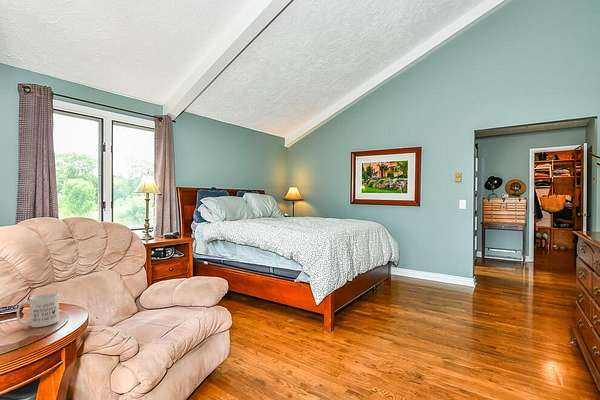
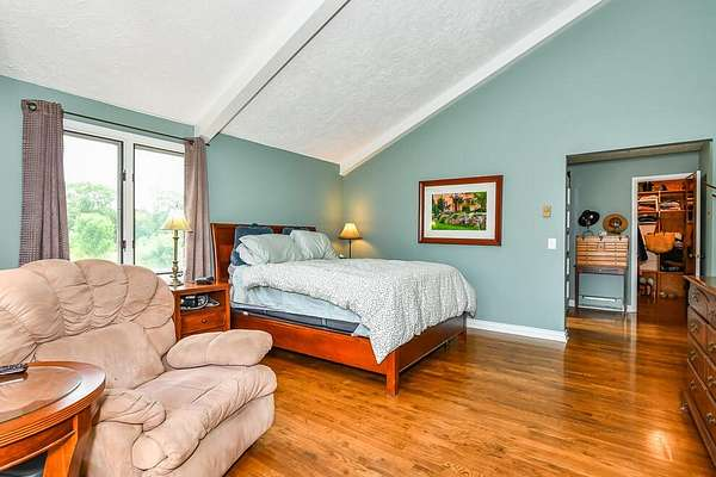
- mug (38, 310)
